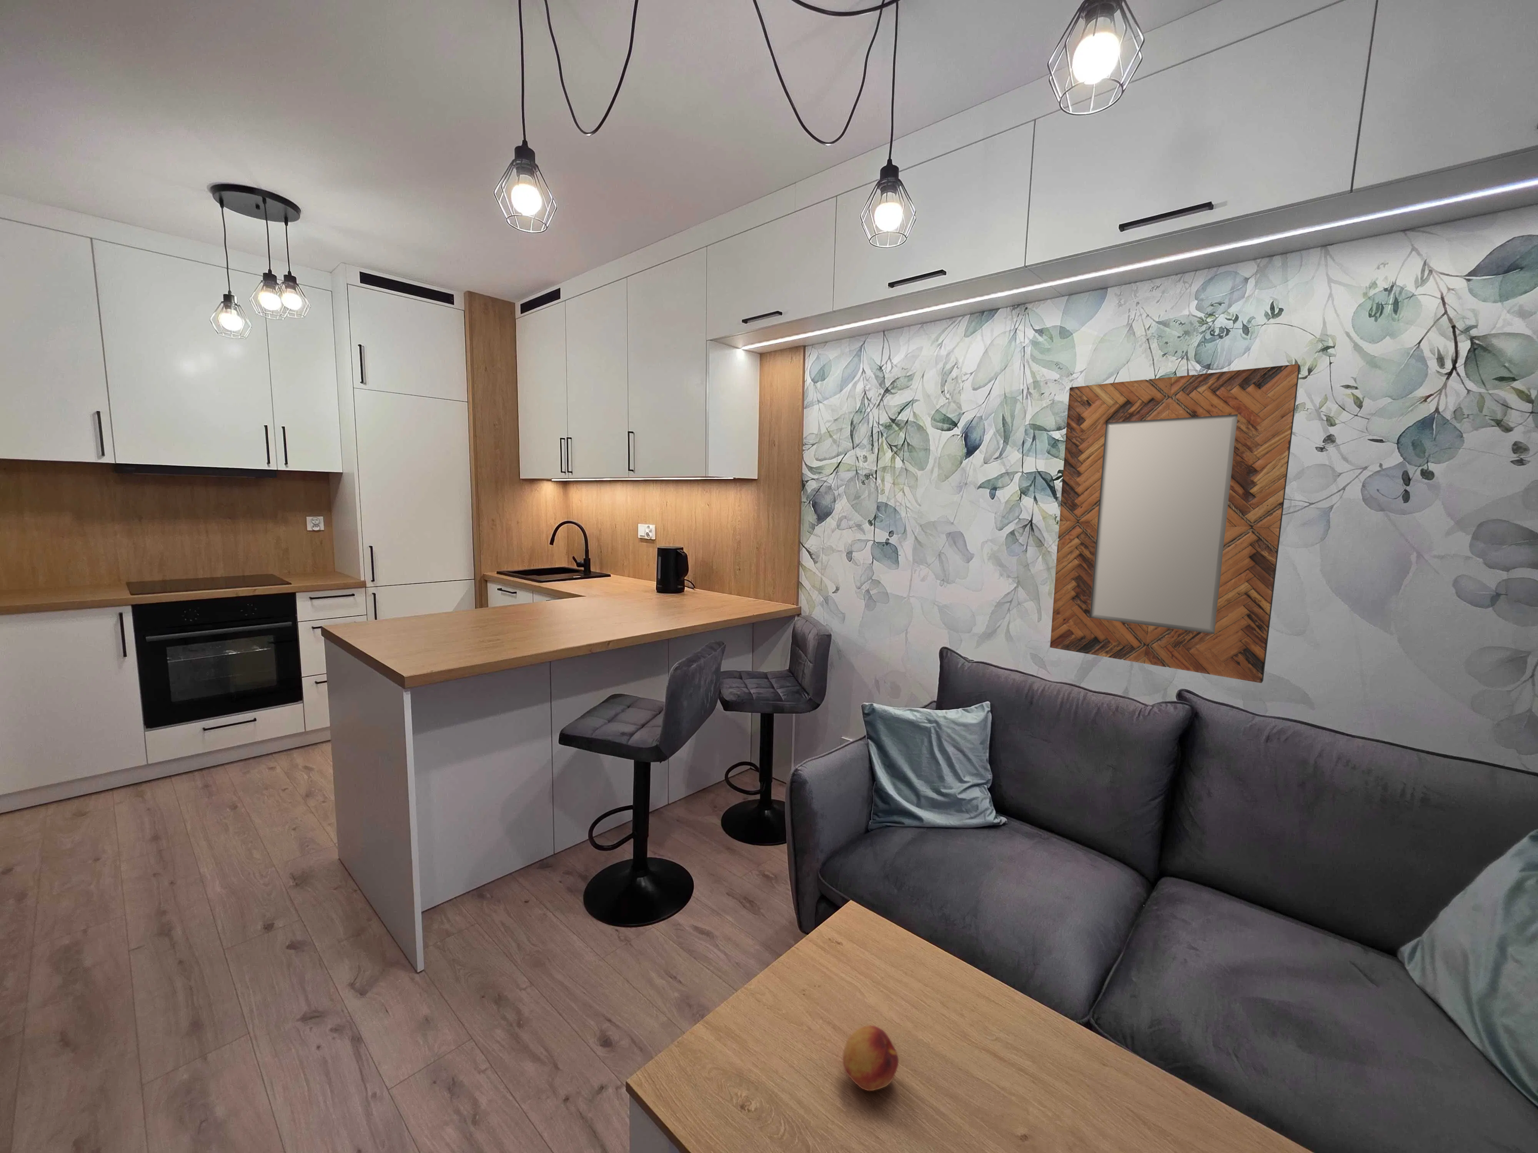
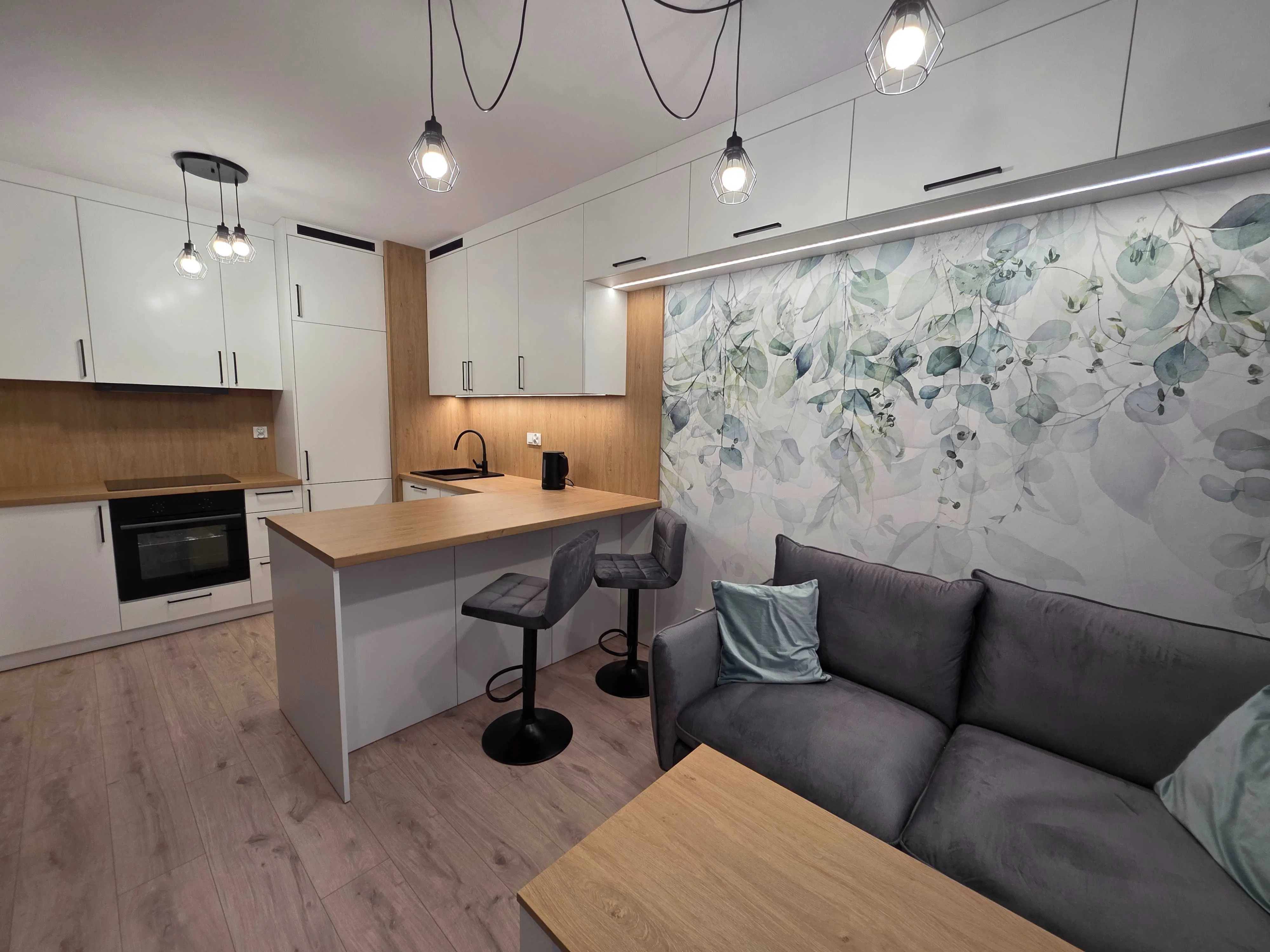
- home mirror (1159, 524)
- fruit (870, 1057)
